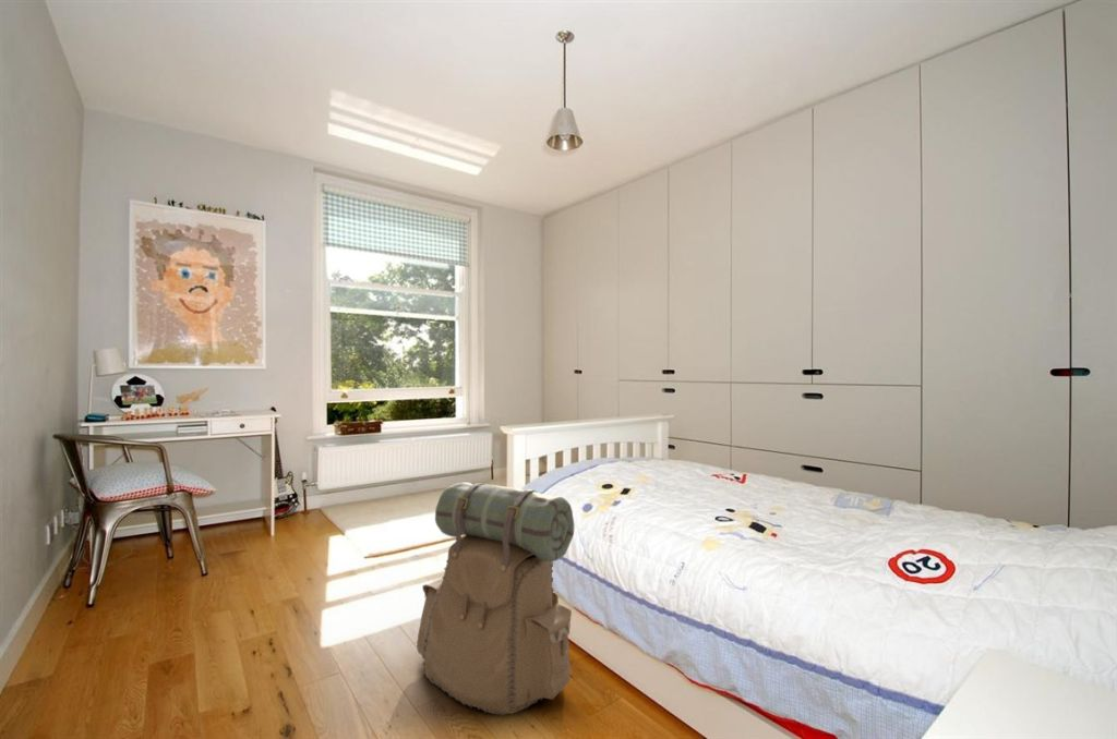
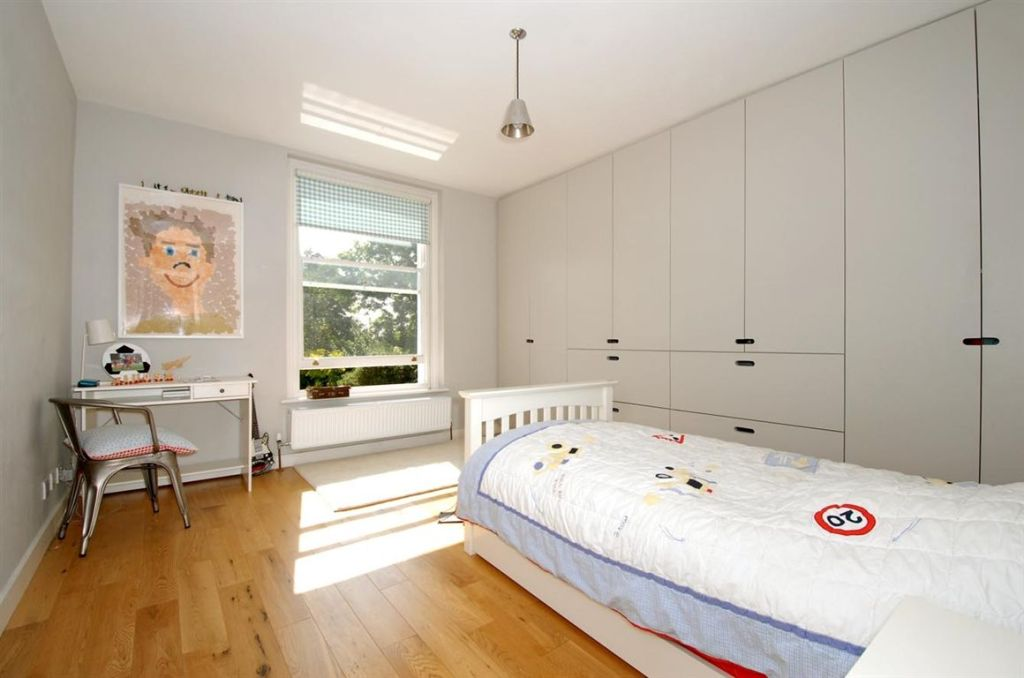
- backpack (504, 579)
